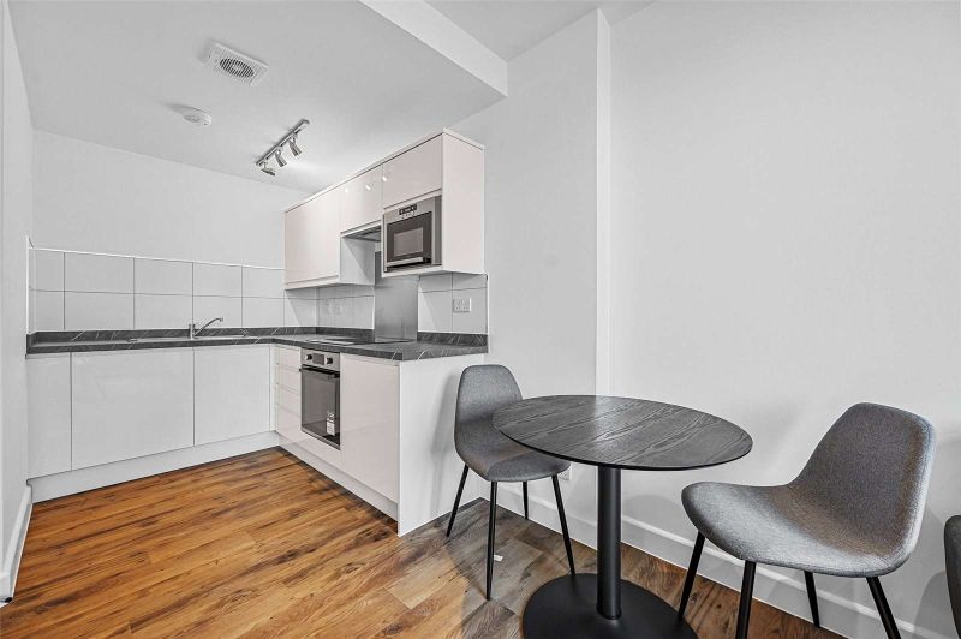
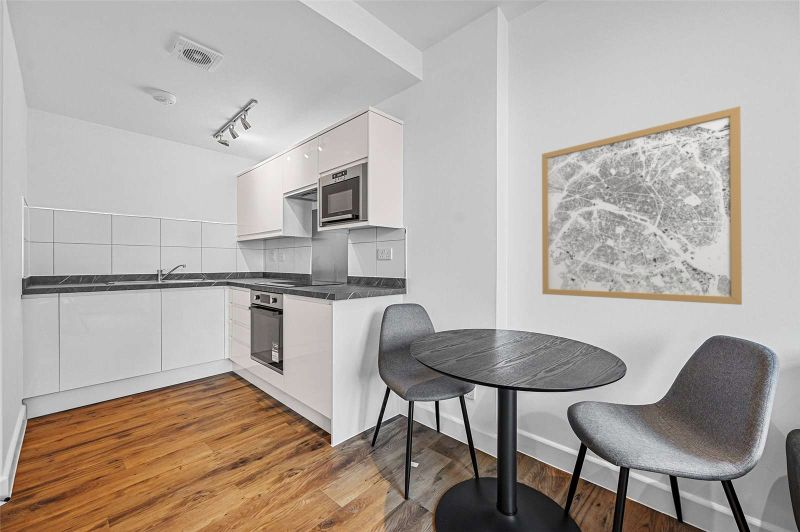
+ wall art (625, 216)
